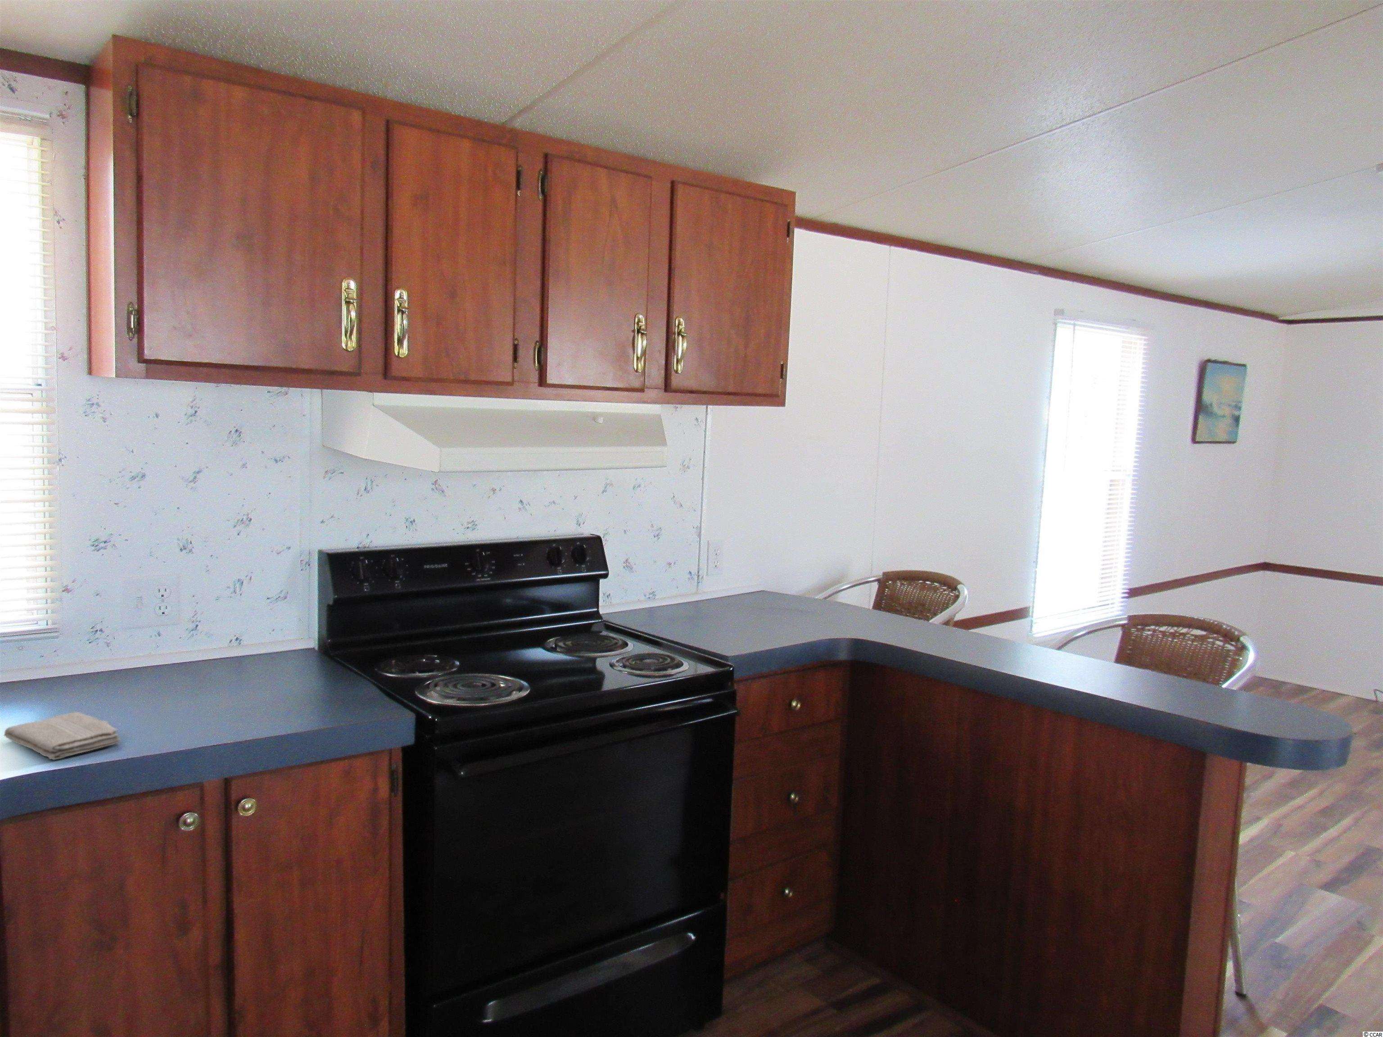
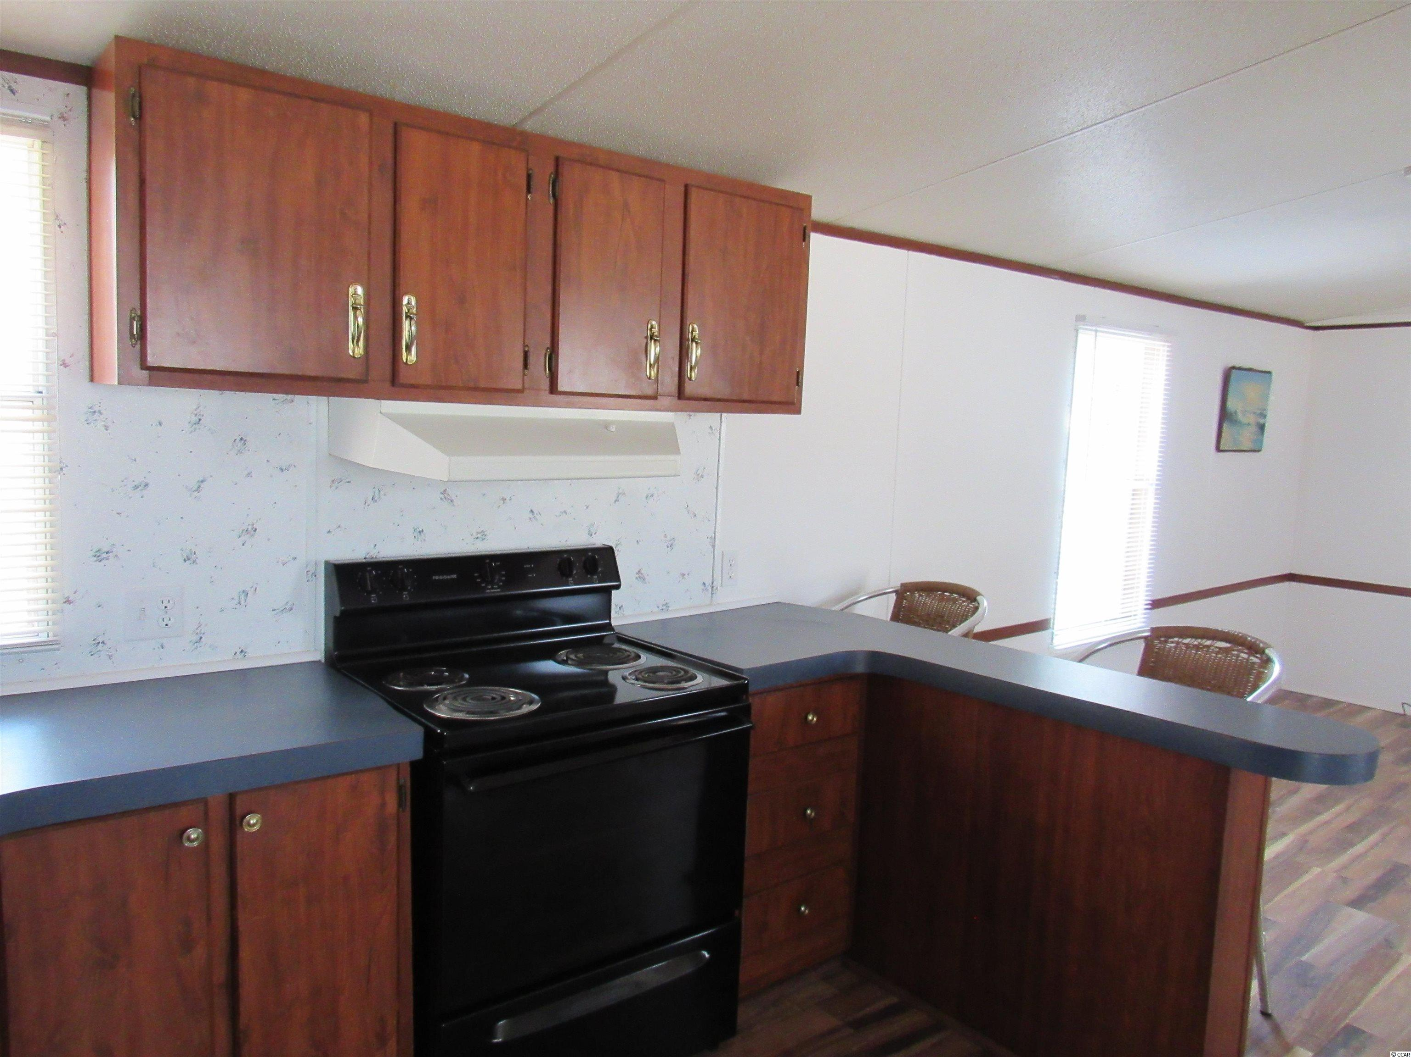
- washcloth (63, 734)
